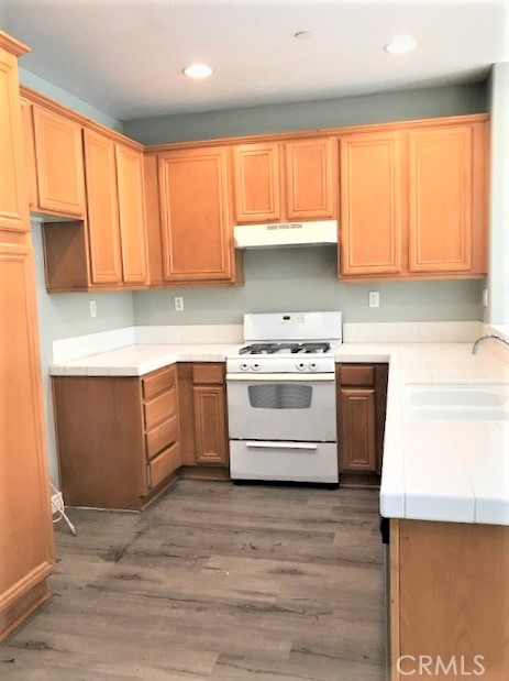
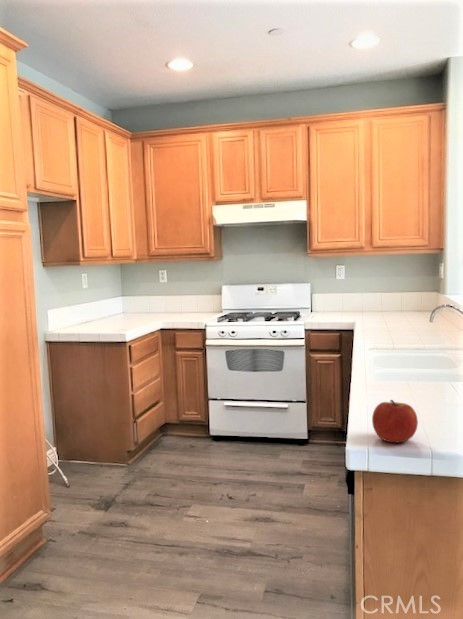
+ apple (394, 419)
